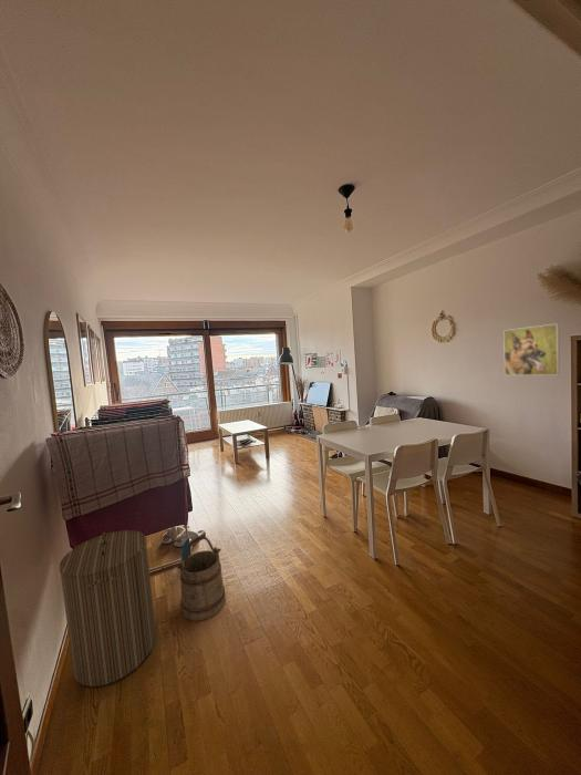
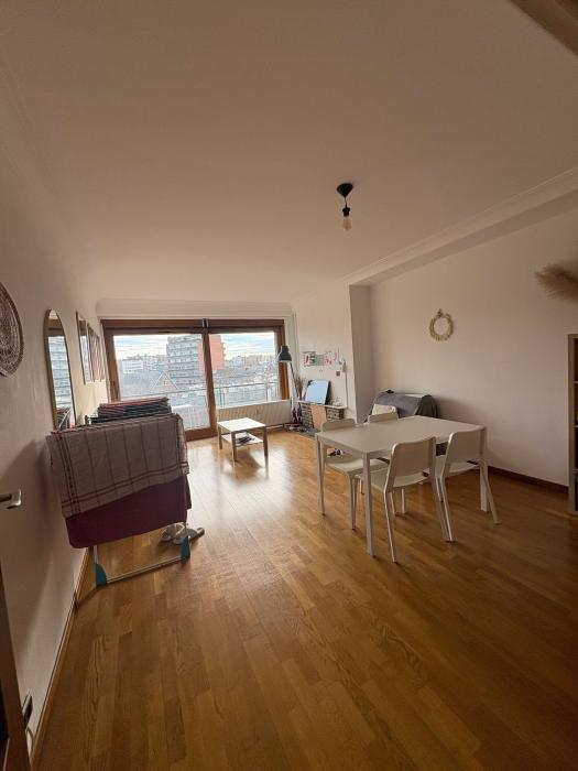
- bucket (200, 570)
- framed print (529, 351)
- laundry hamper (110, 592)
